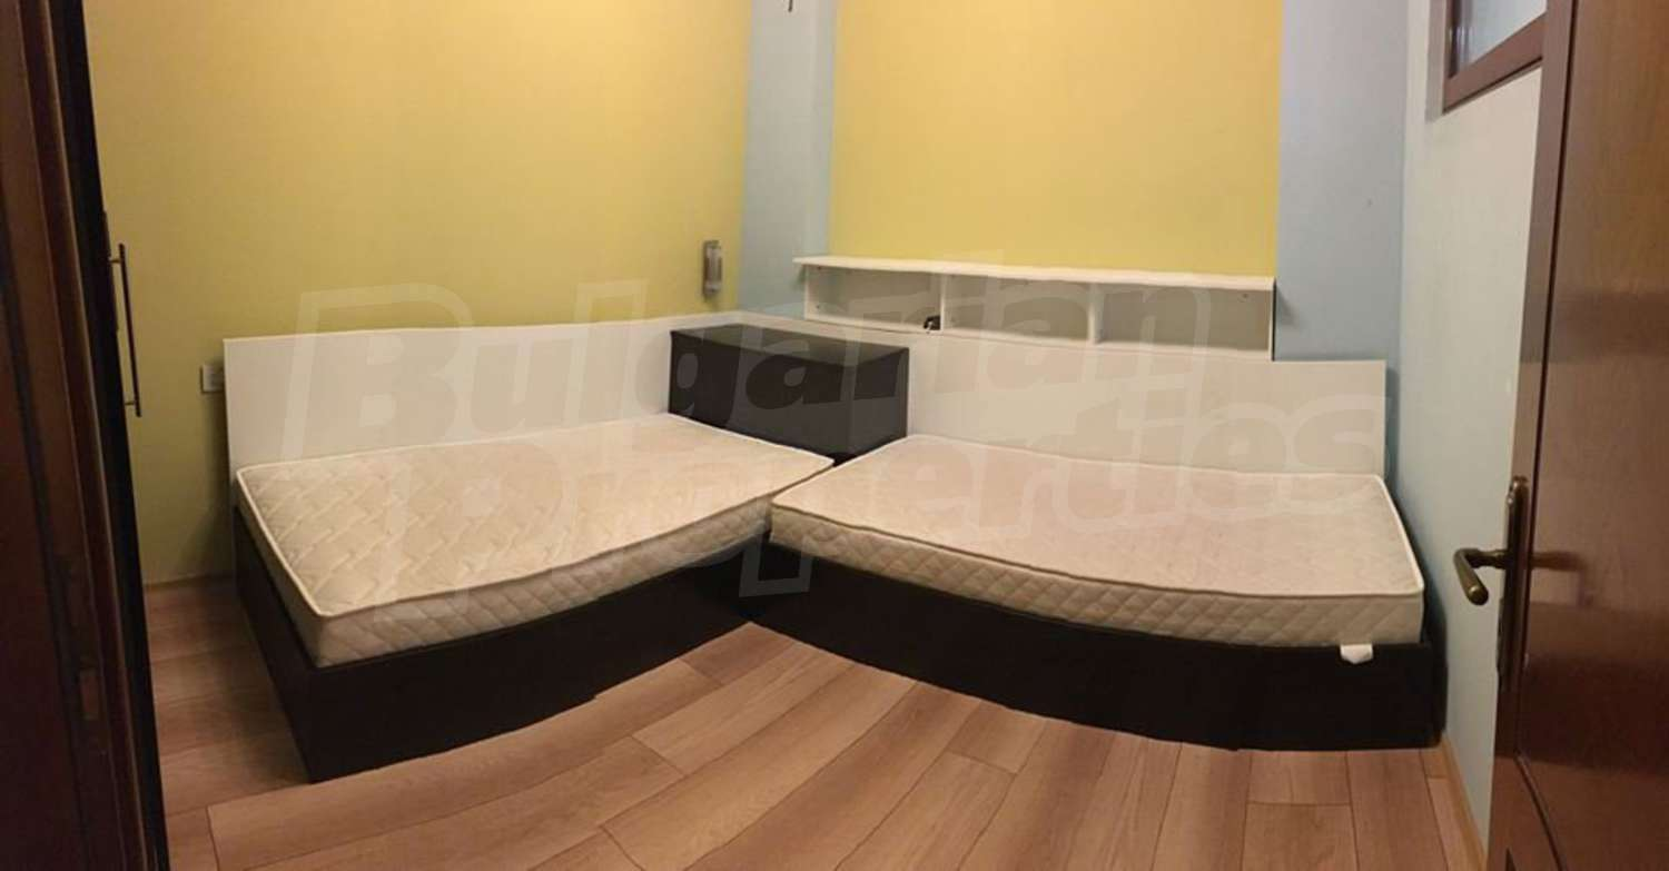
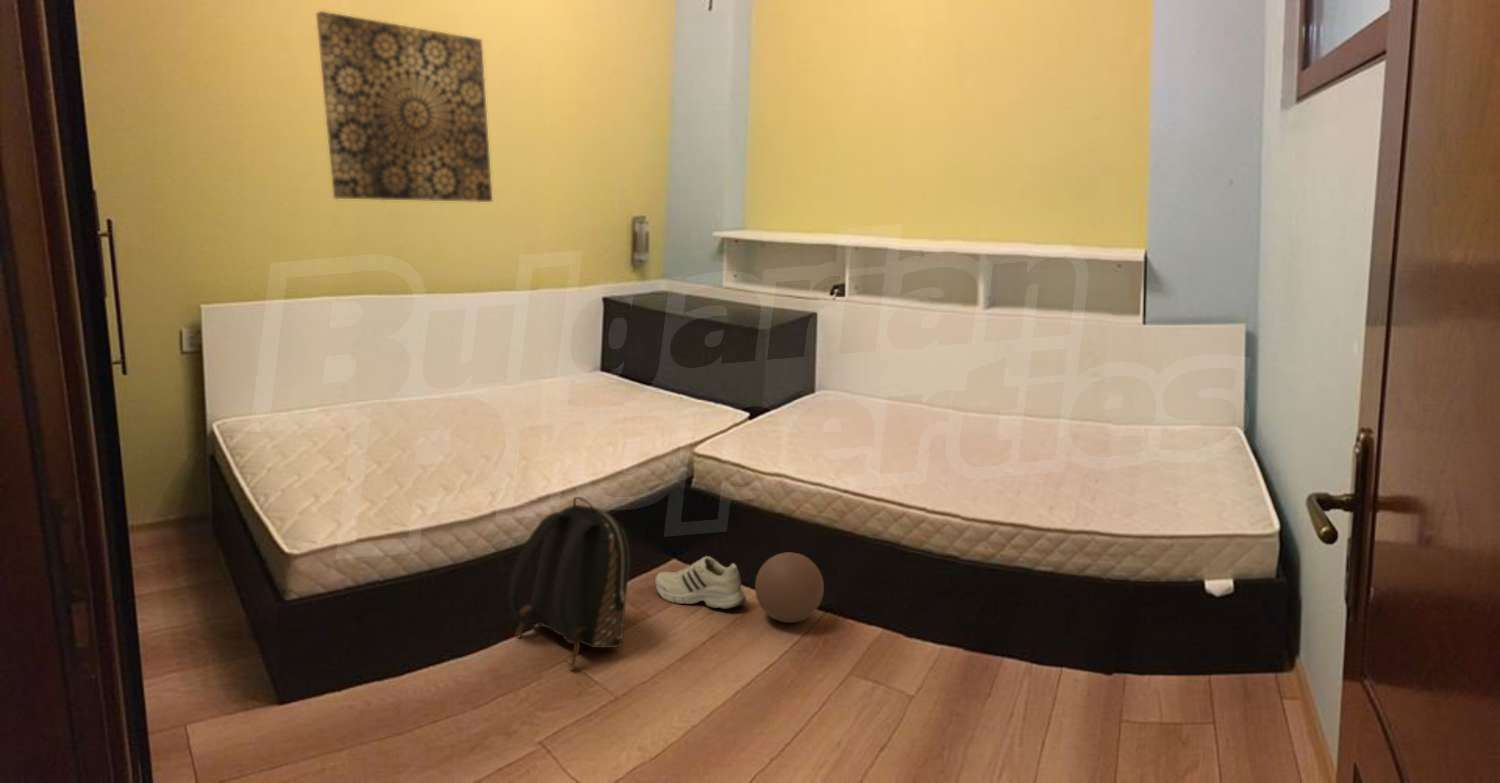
+ backpack (574, 570)
+ ball (789, 587)
+ wall art (411, 114)
+ shoe (697, 578)
